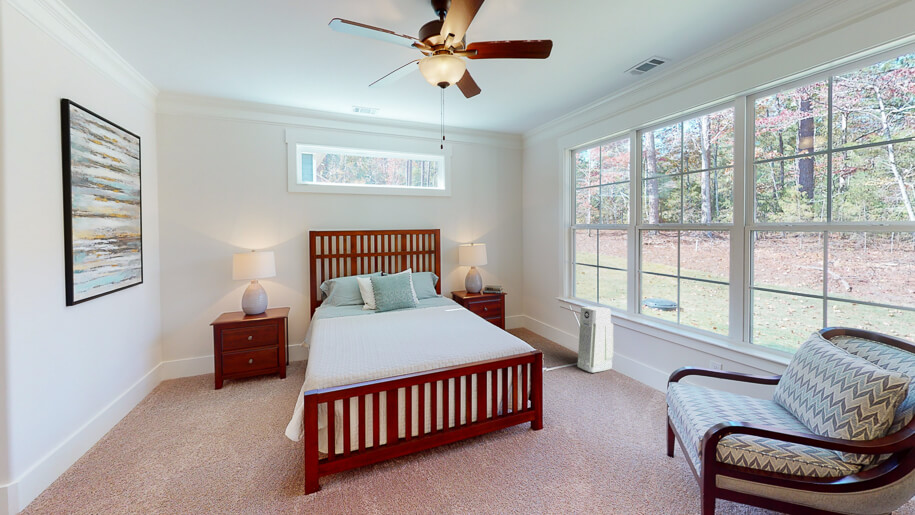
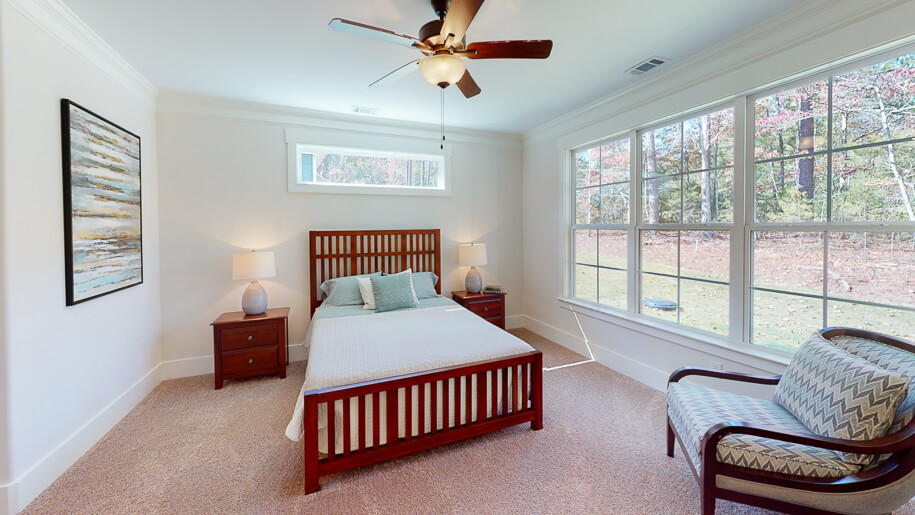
- air purifier (596, 337)
